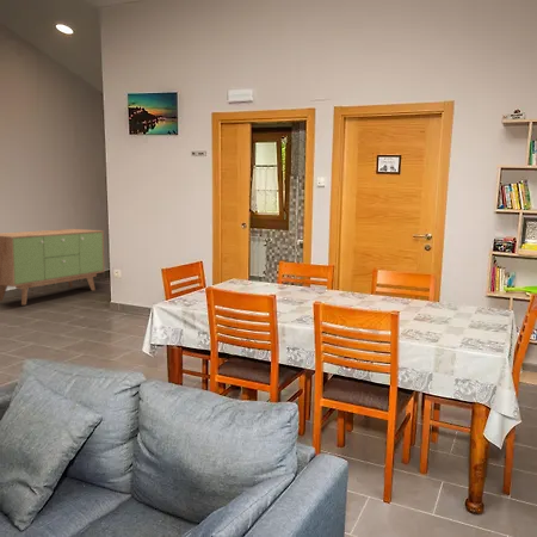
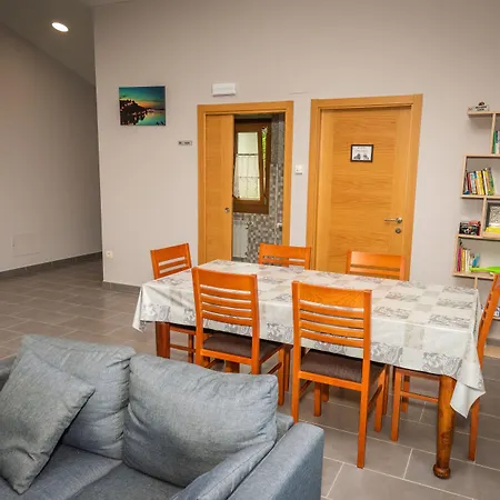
- sideboard (48, 264)
